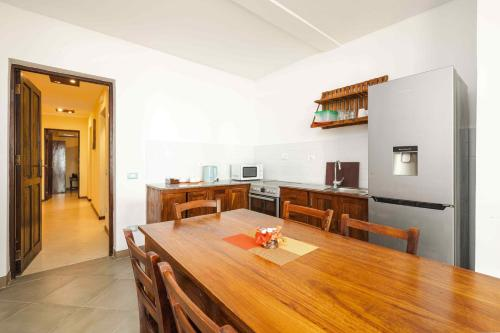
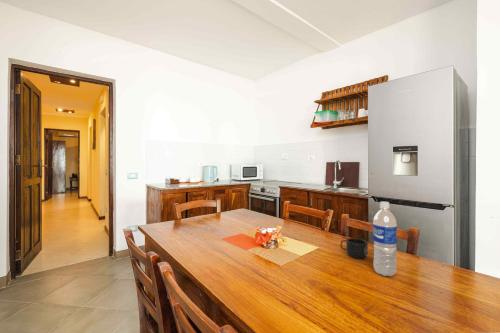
+ water bottle (384, 237)
+ mug (353, 247)
